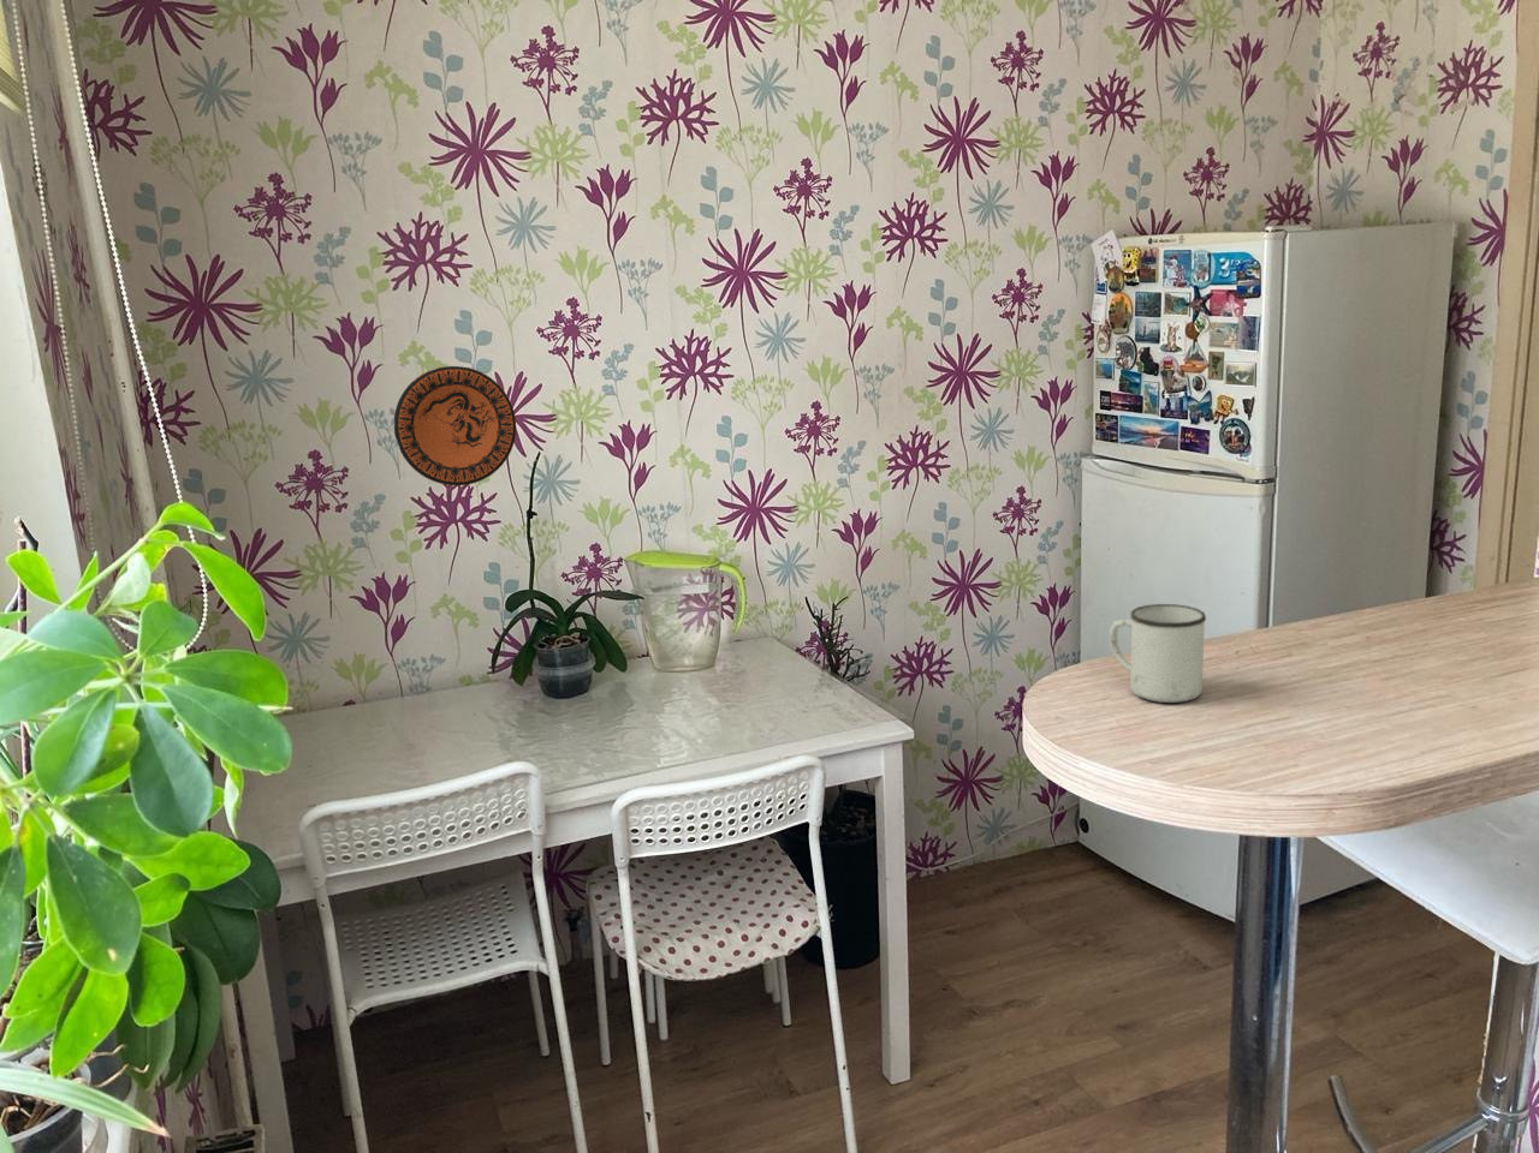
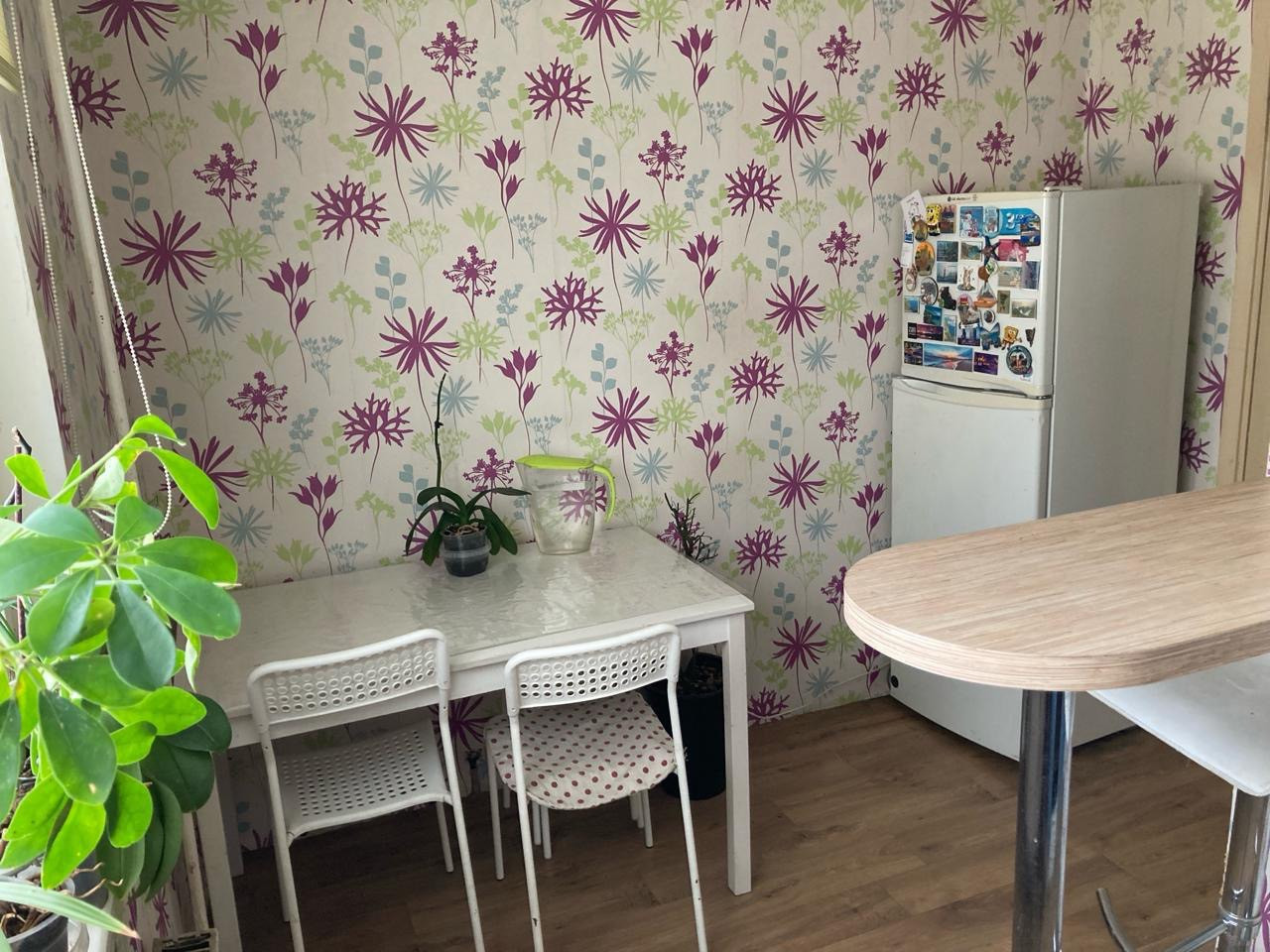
- mug (1154, 649)
- decorative plate (456, 425)
